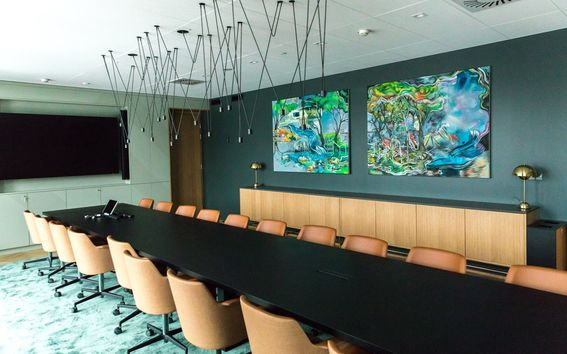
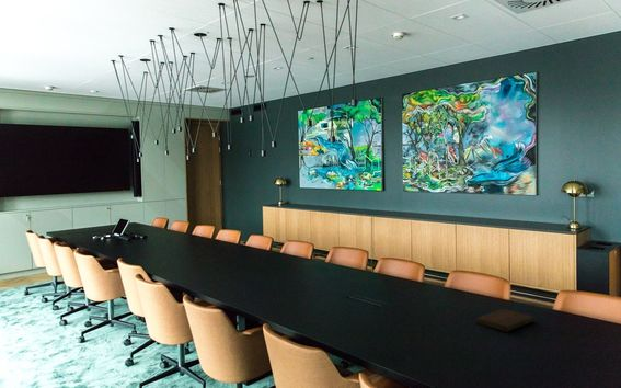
+ notebook (505, 319)
